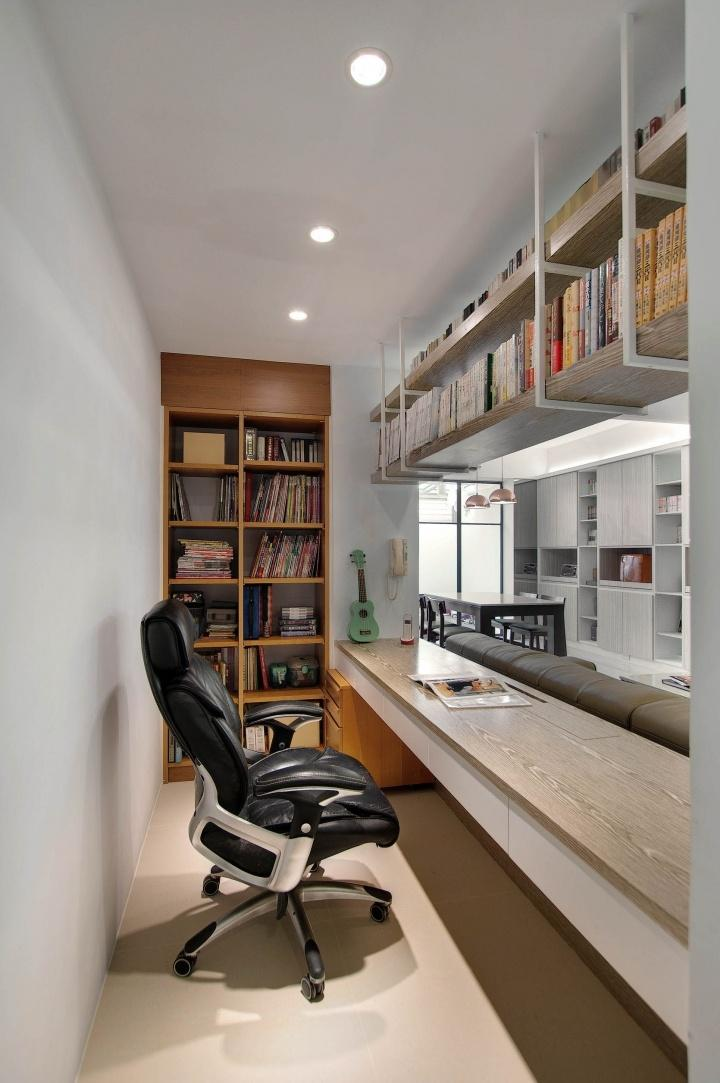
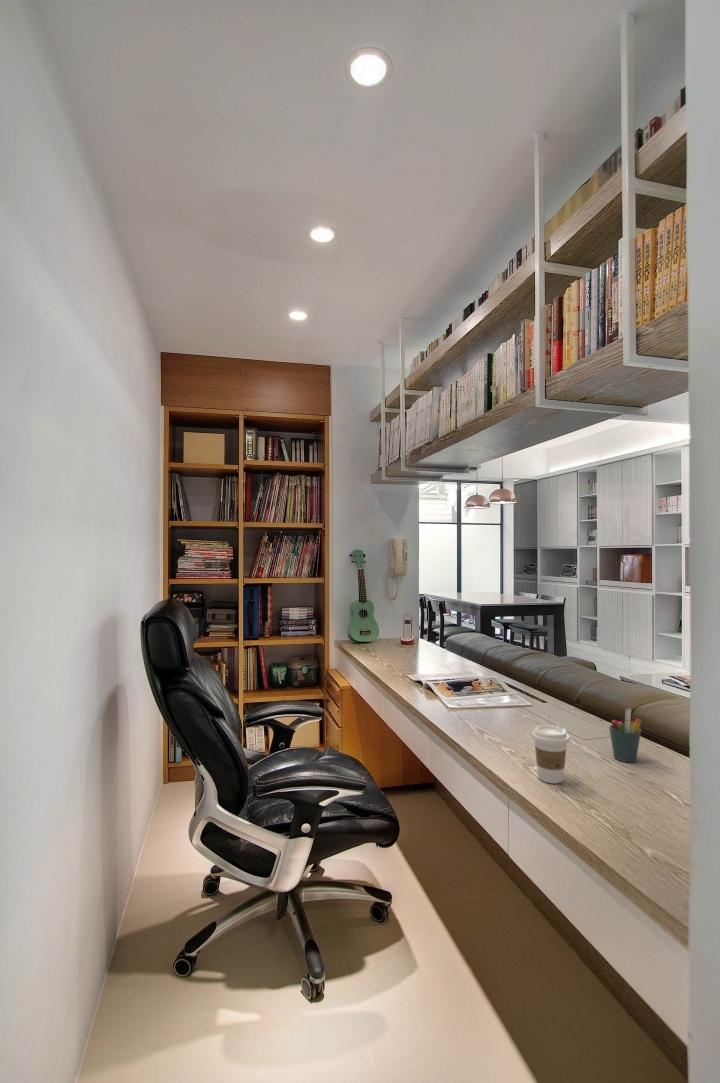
+ pen holder (625, 735)
+ coffee cup (550, 754)
